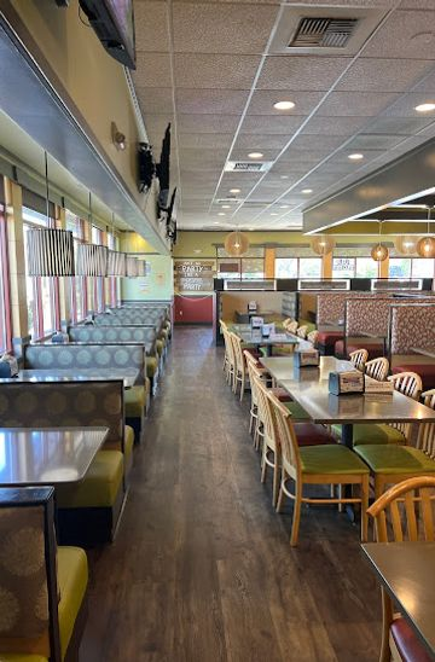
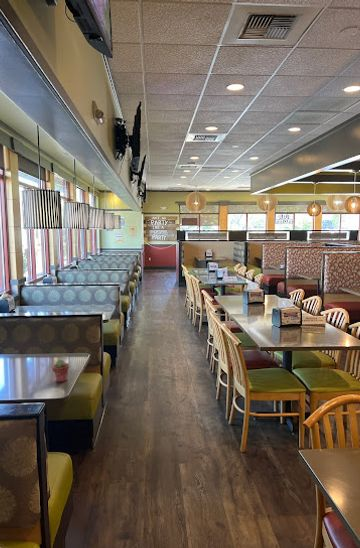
+ potted succulent (61, 369)
